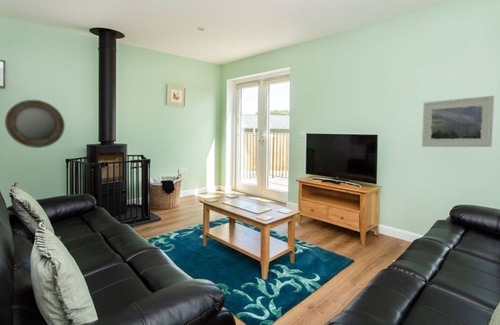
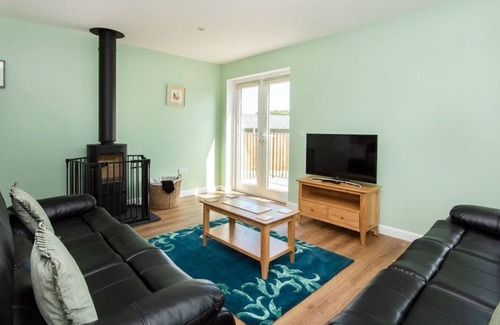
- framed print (455, 123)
- home mirror (36, 124)
